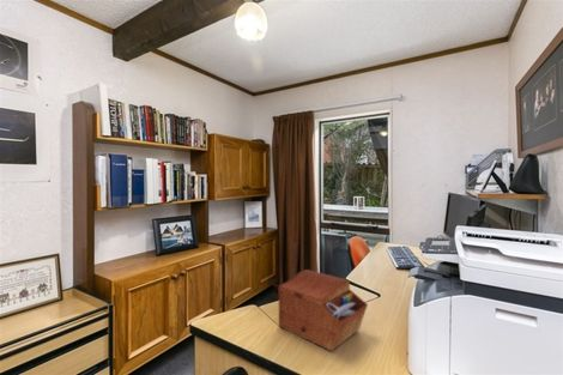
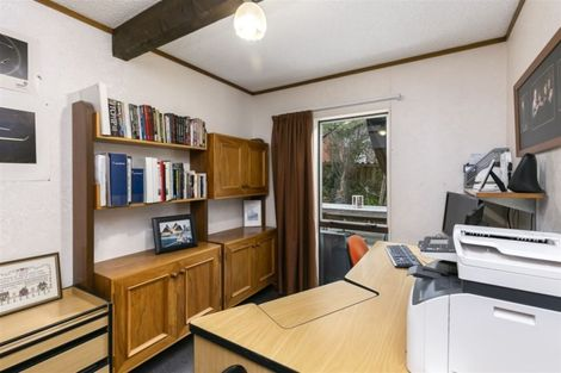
- sewing box (321, 306)
